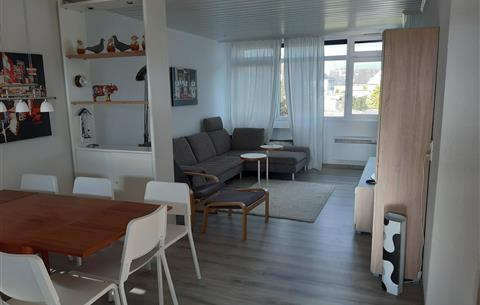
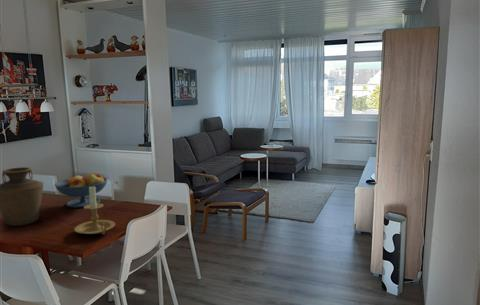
+ candle holder (93, 208)
+ fruit bowl (82, 188)
+ vase (19, 195)
